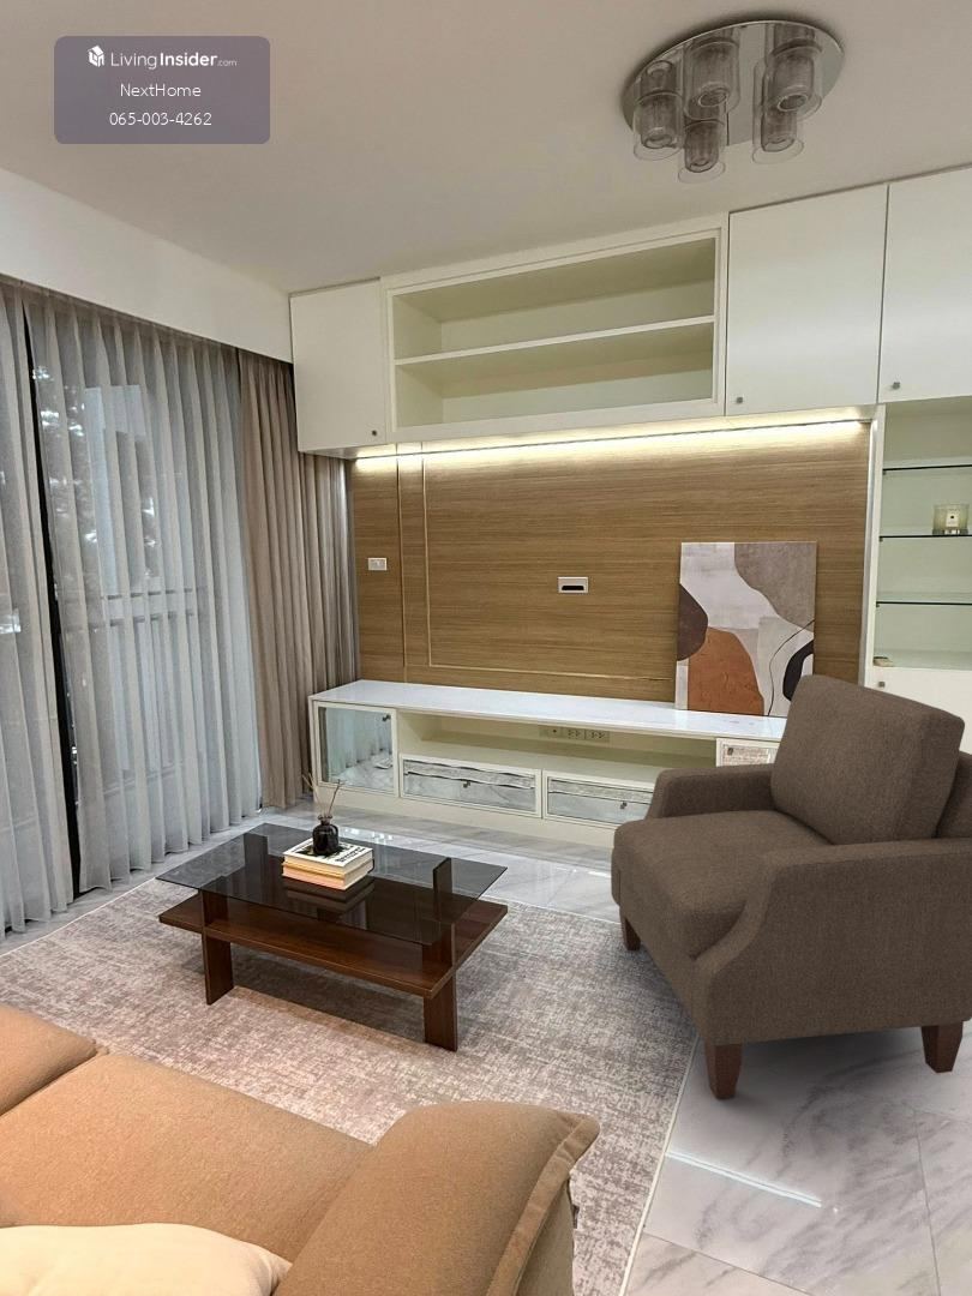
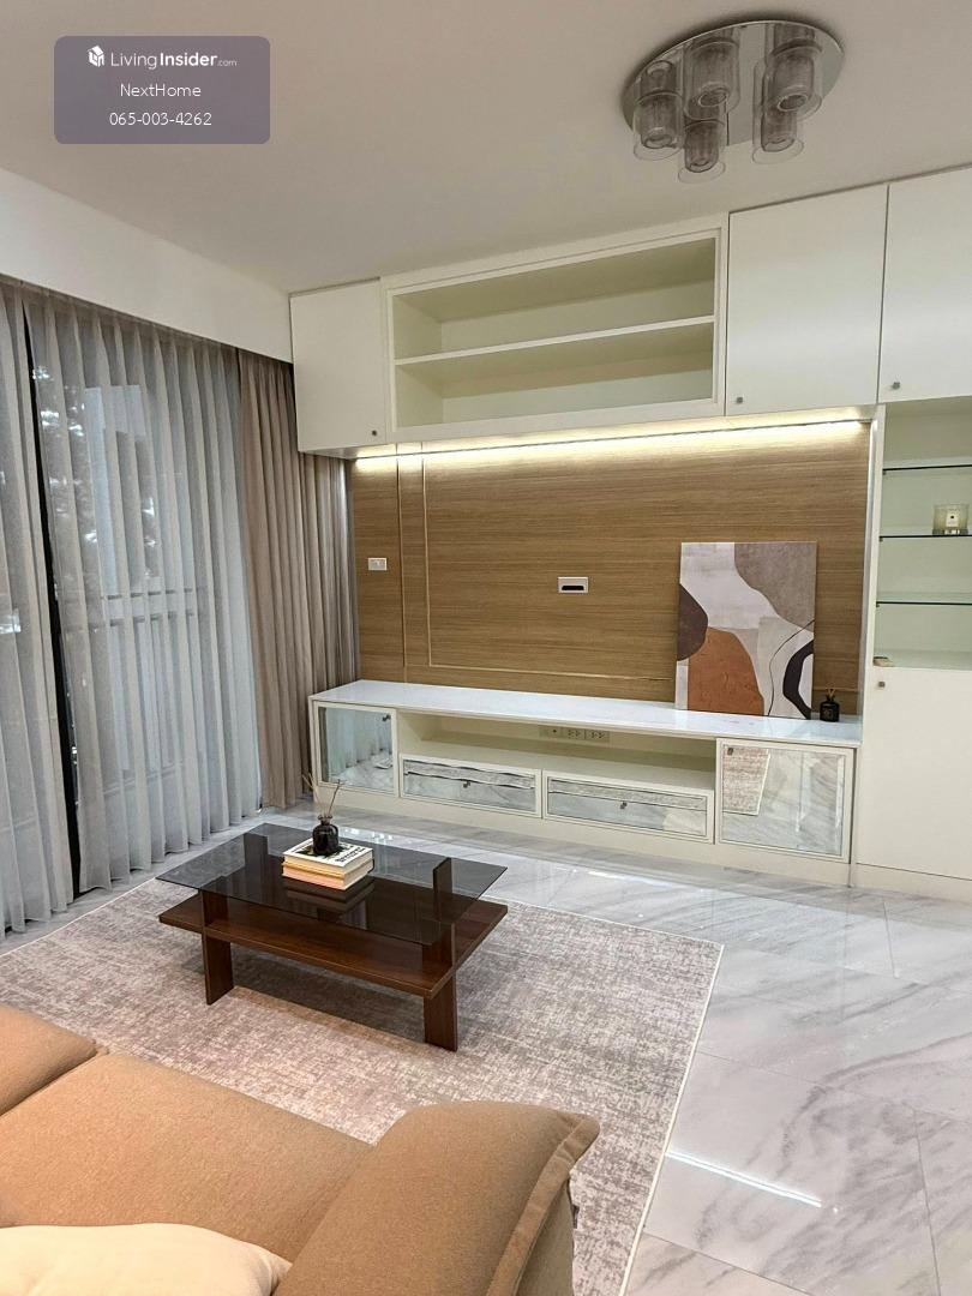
- chair (779, 848)
